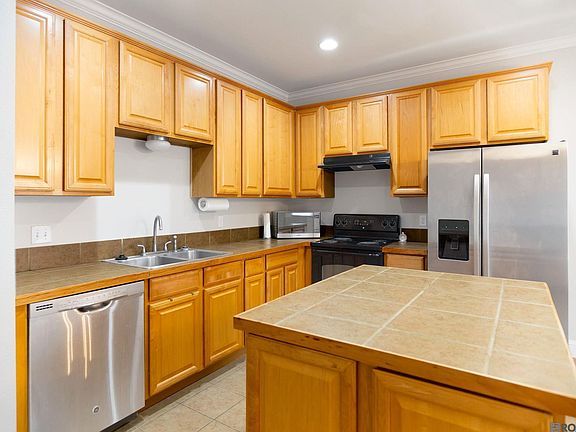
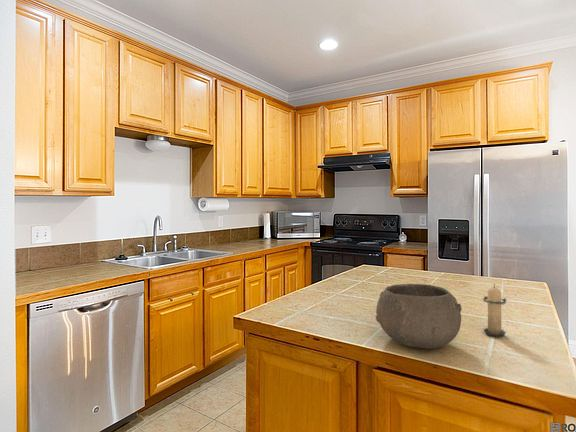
+ bowl (417, 316)
+ candle (494, 309)
